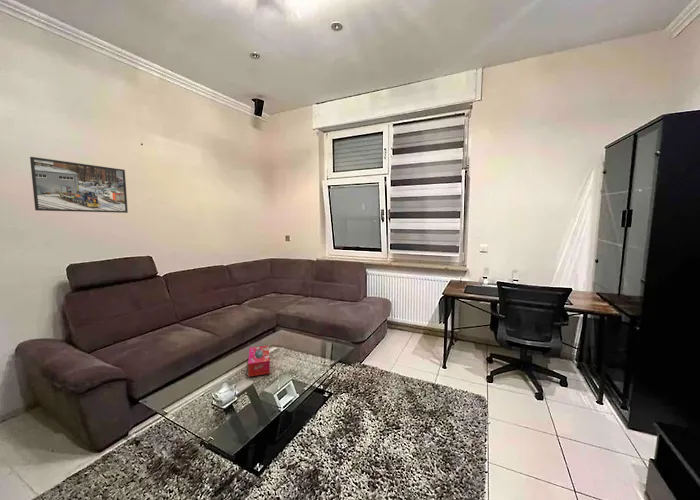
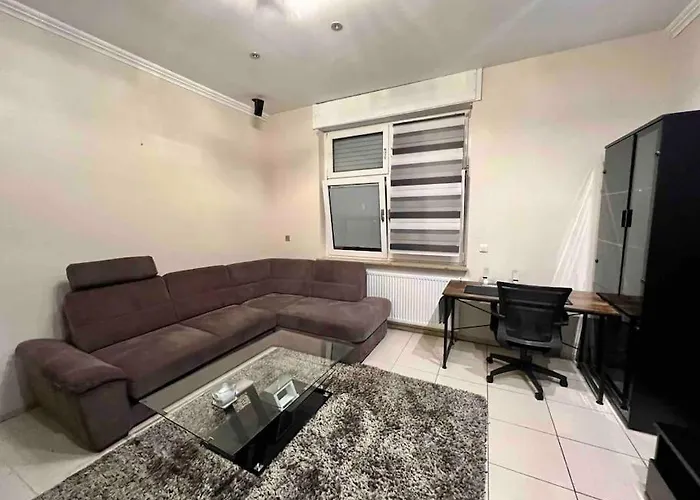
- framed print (84, 188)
- tissue box (259, 359)
